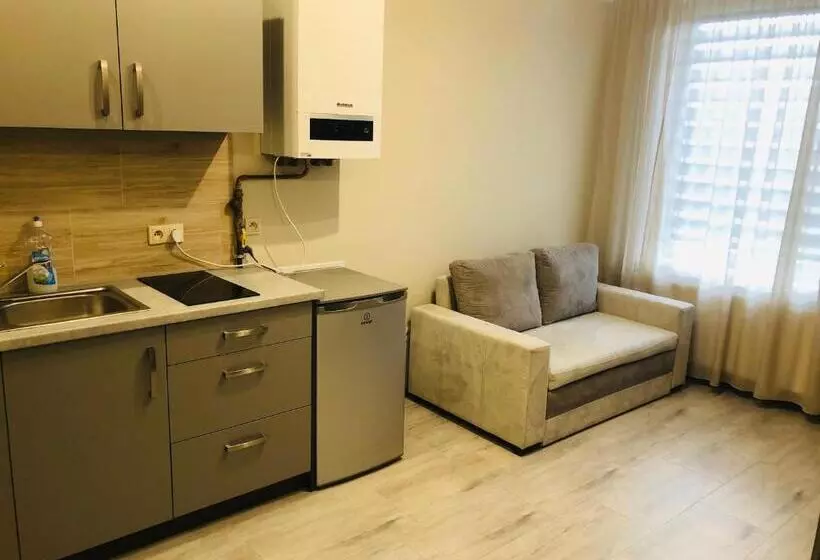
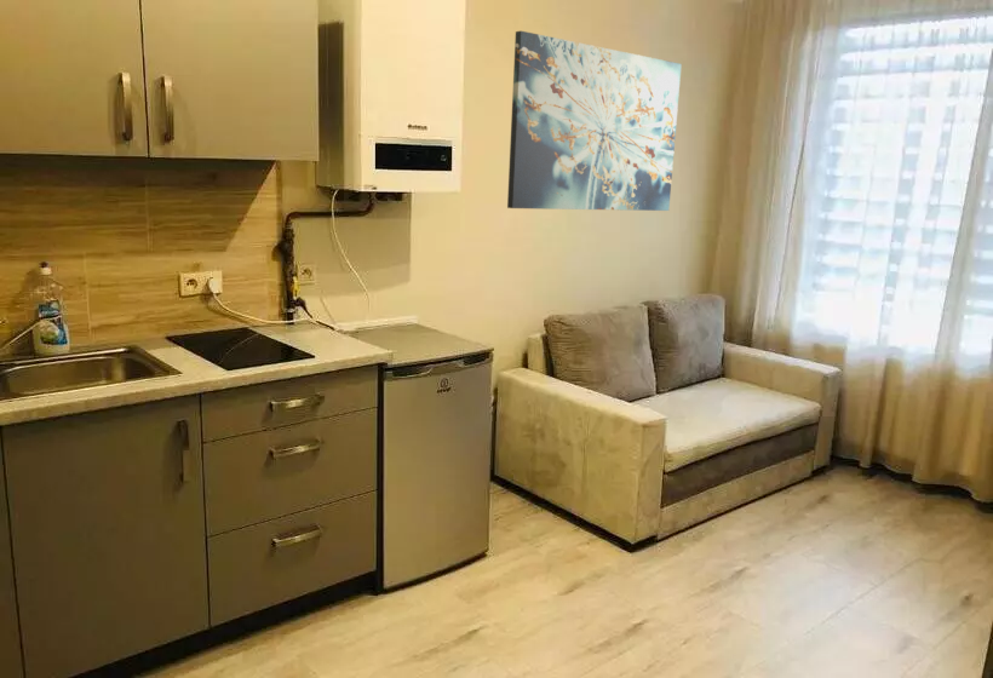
+ wall art (599, 131)
